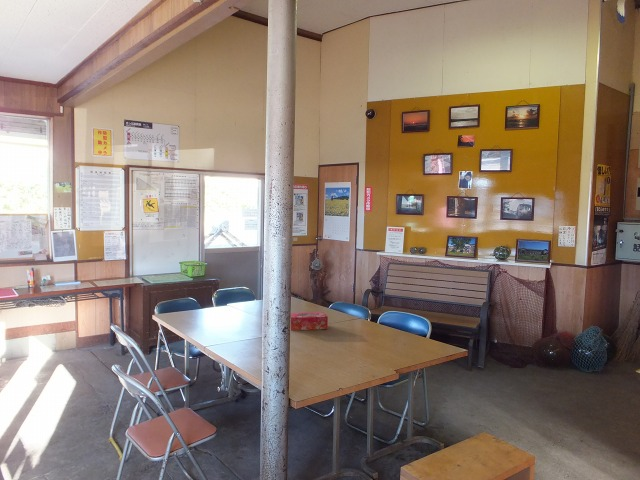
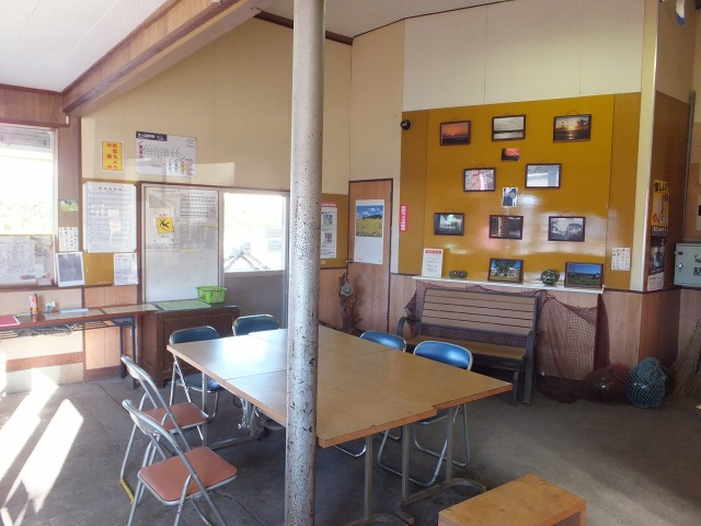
- tissue box (307, 321)
